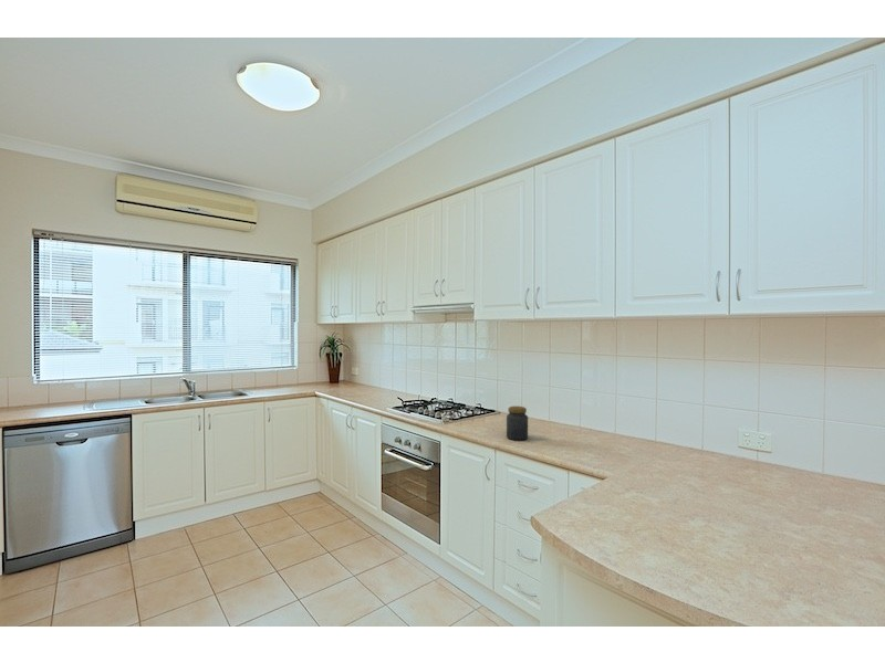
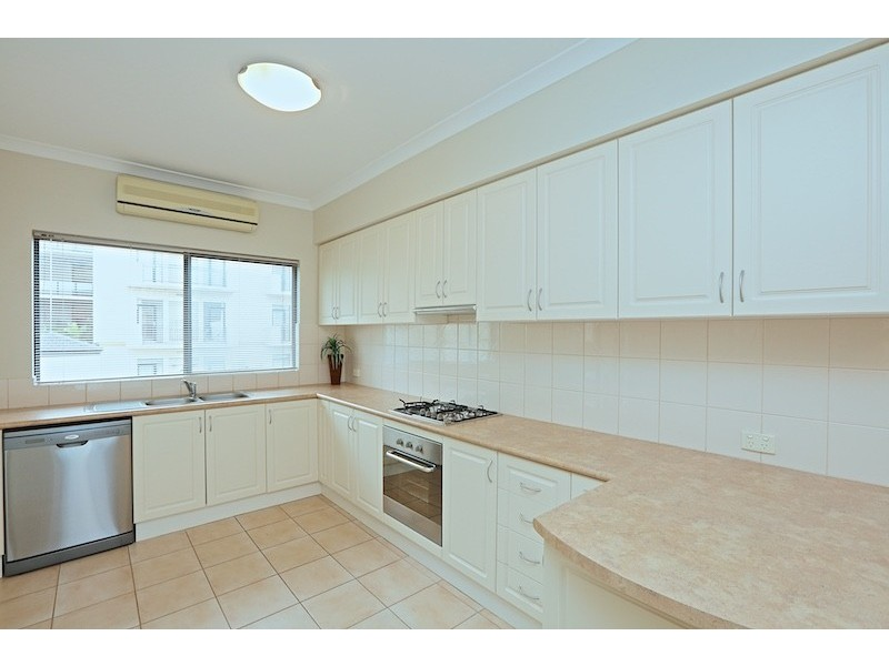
- jar (517, 422)
